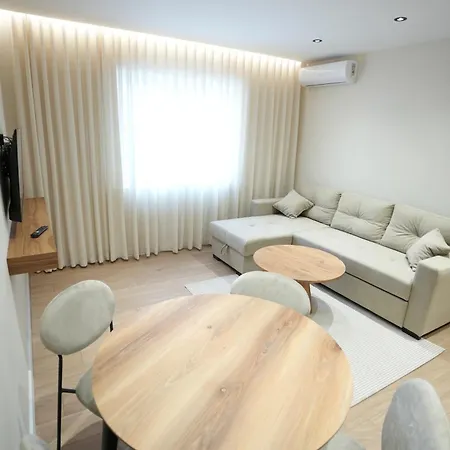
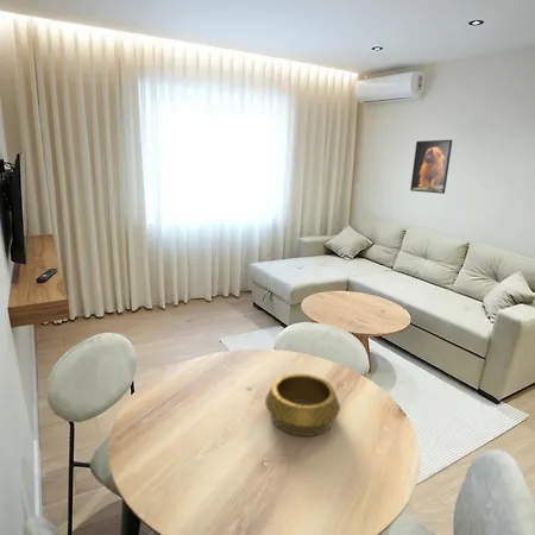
+ decorative bowl (301, 401)
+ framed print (429, 166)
